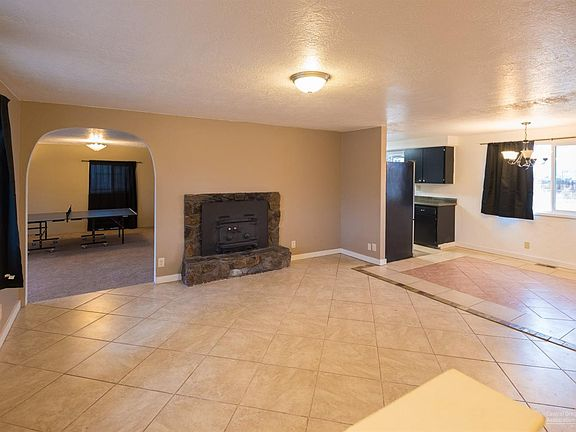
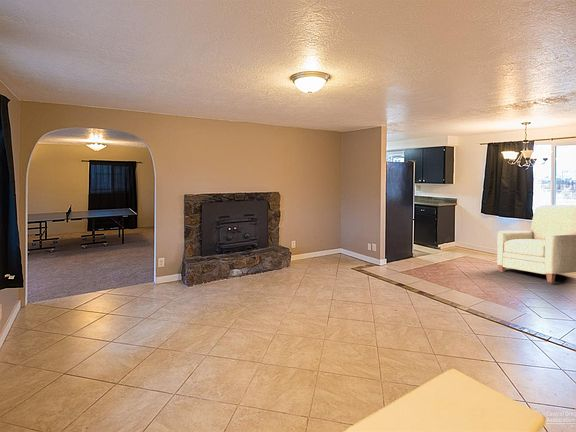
+ chair (542, 240)
